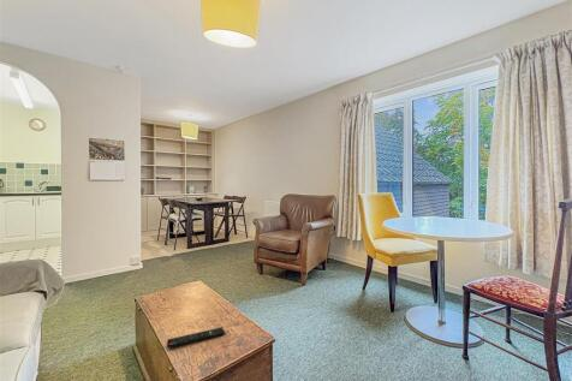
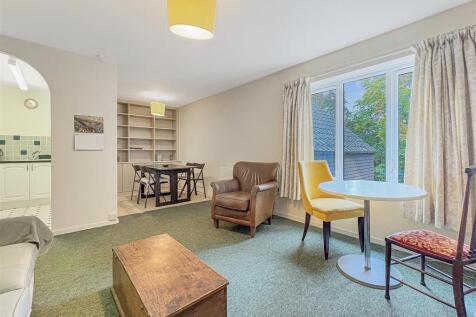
- remote control (196, 337)
